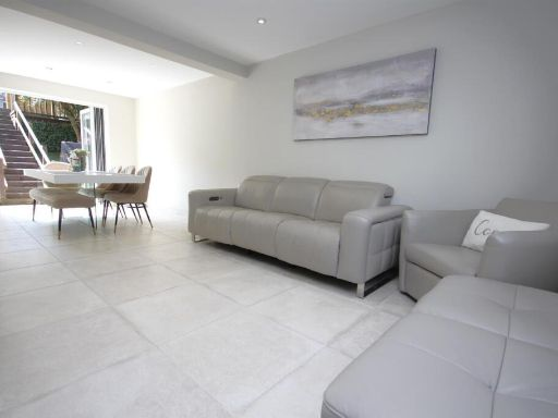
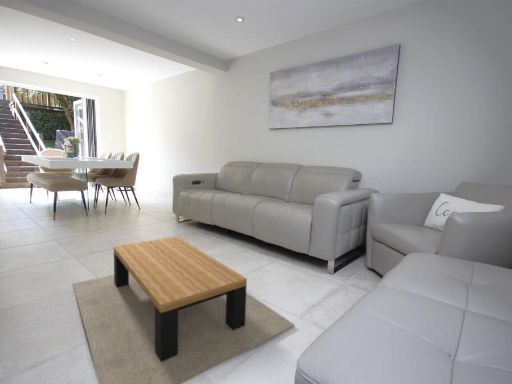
+ coffee table (171, 281)
